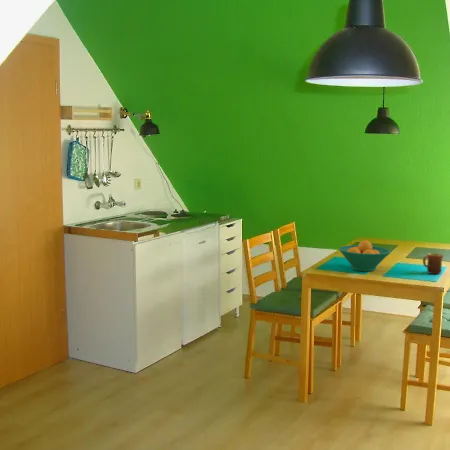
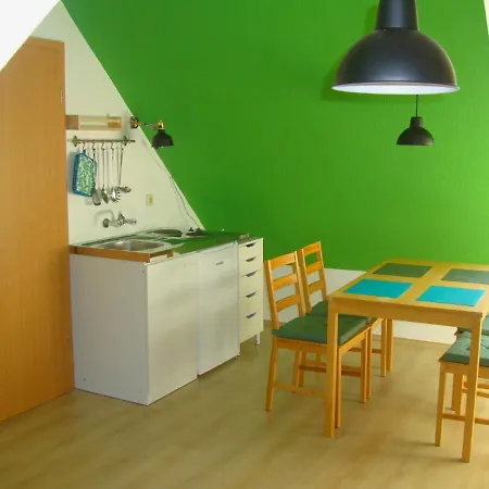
- fruit bowl (364, 254)
- mug (432, 264)
